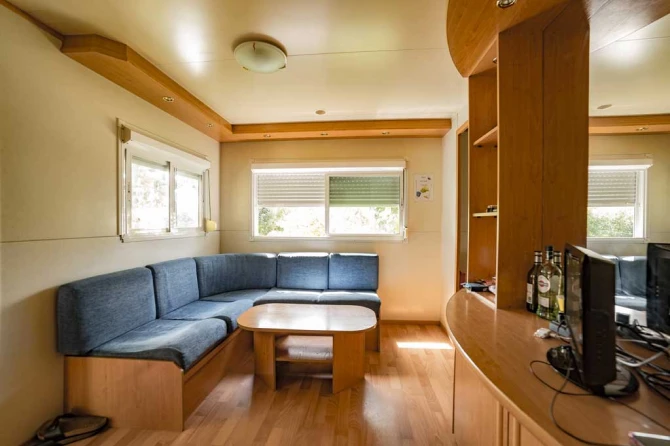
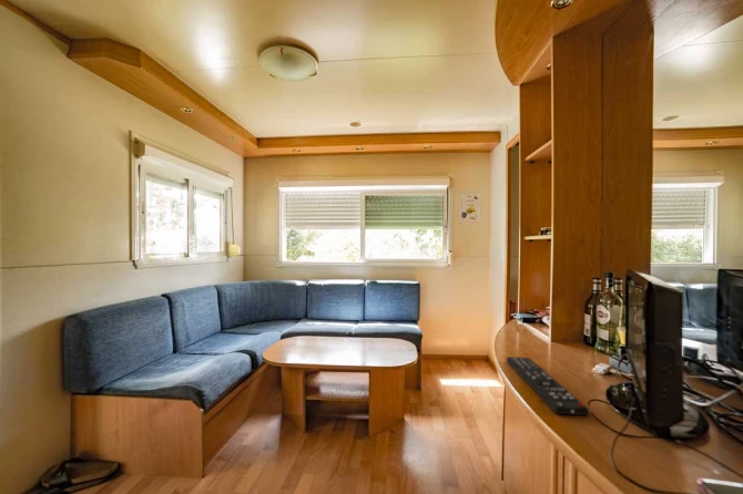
+ remote control (540, 380)
